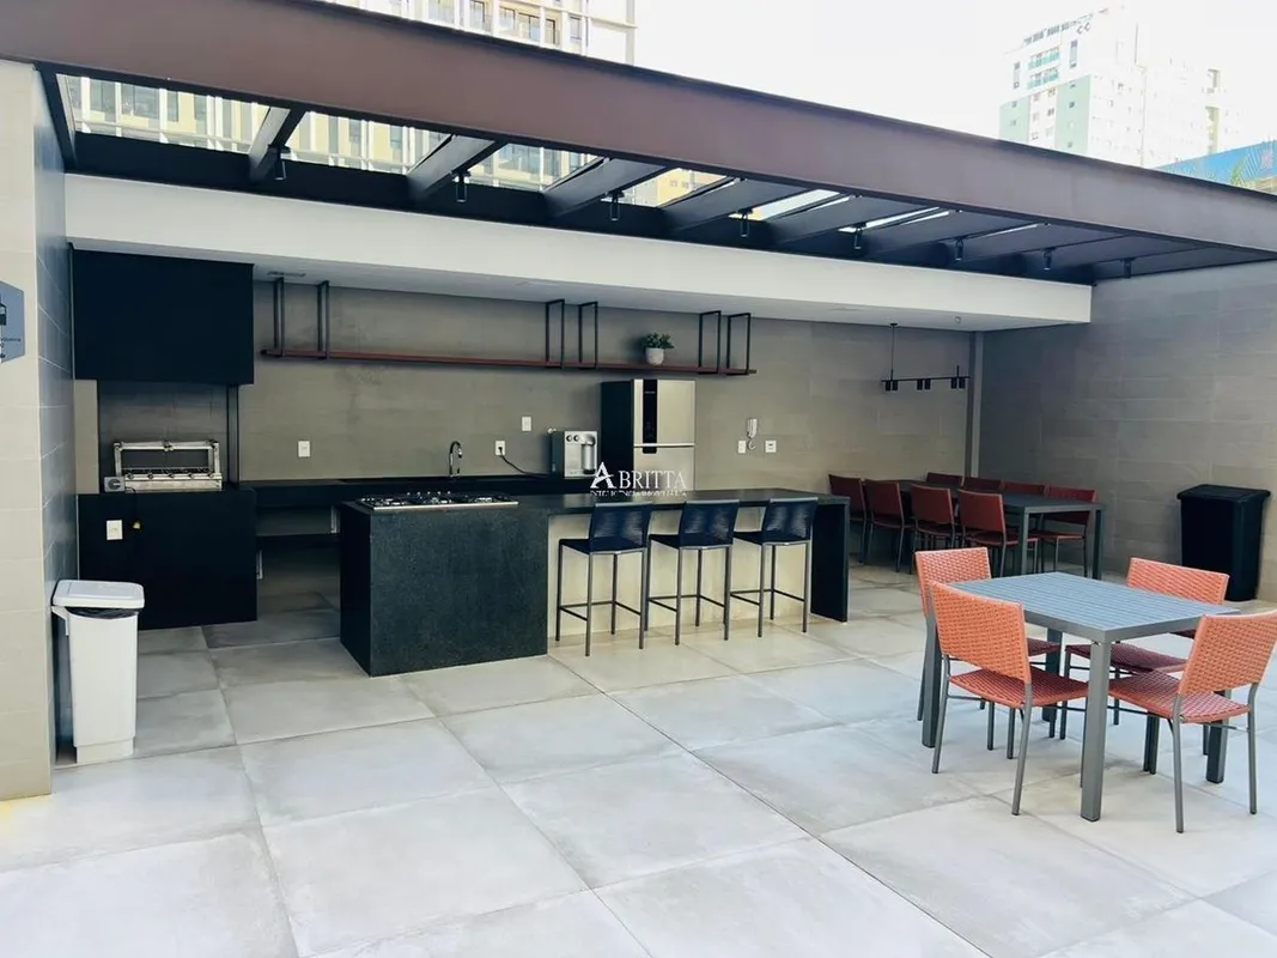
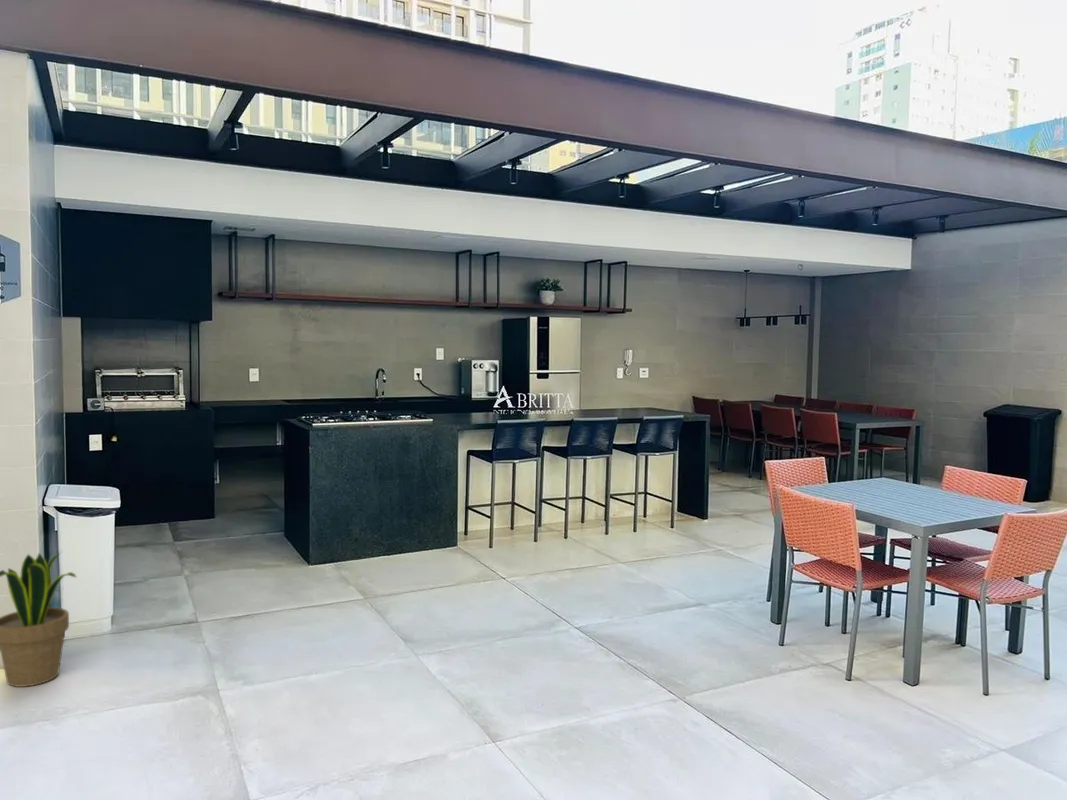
+ potted plant (36, 615)
